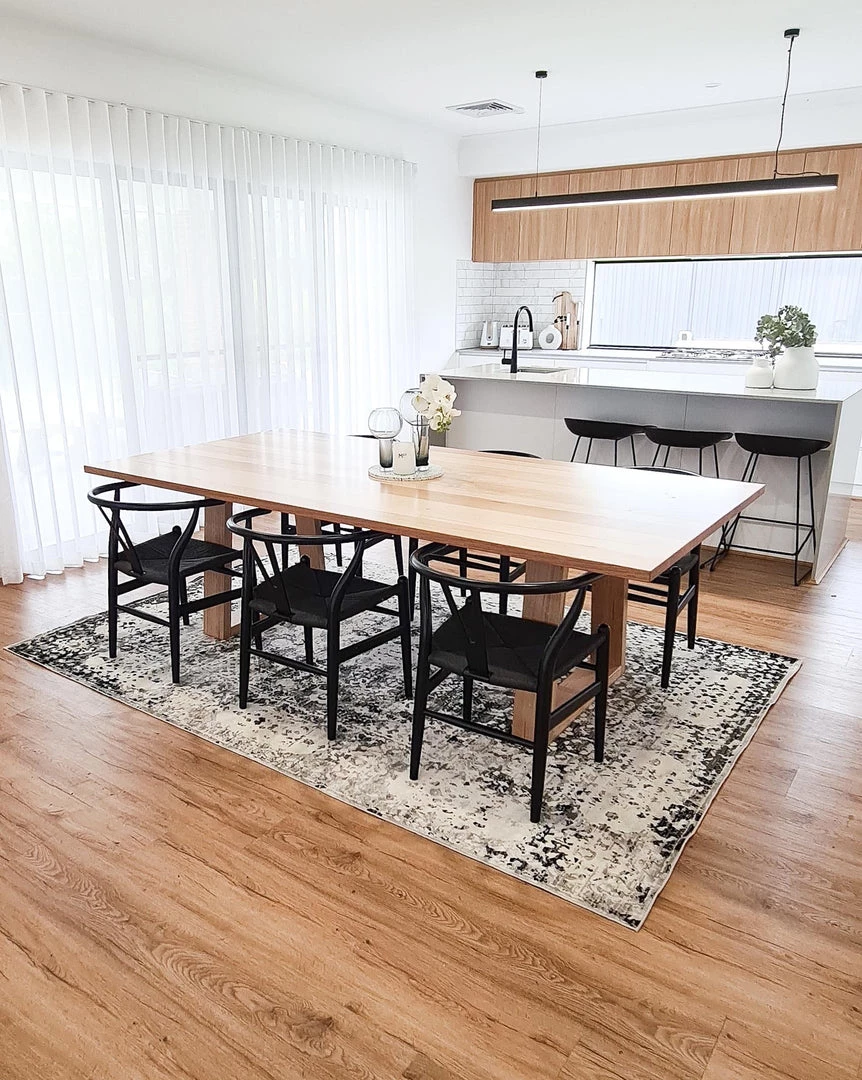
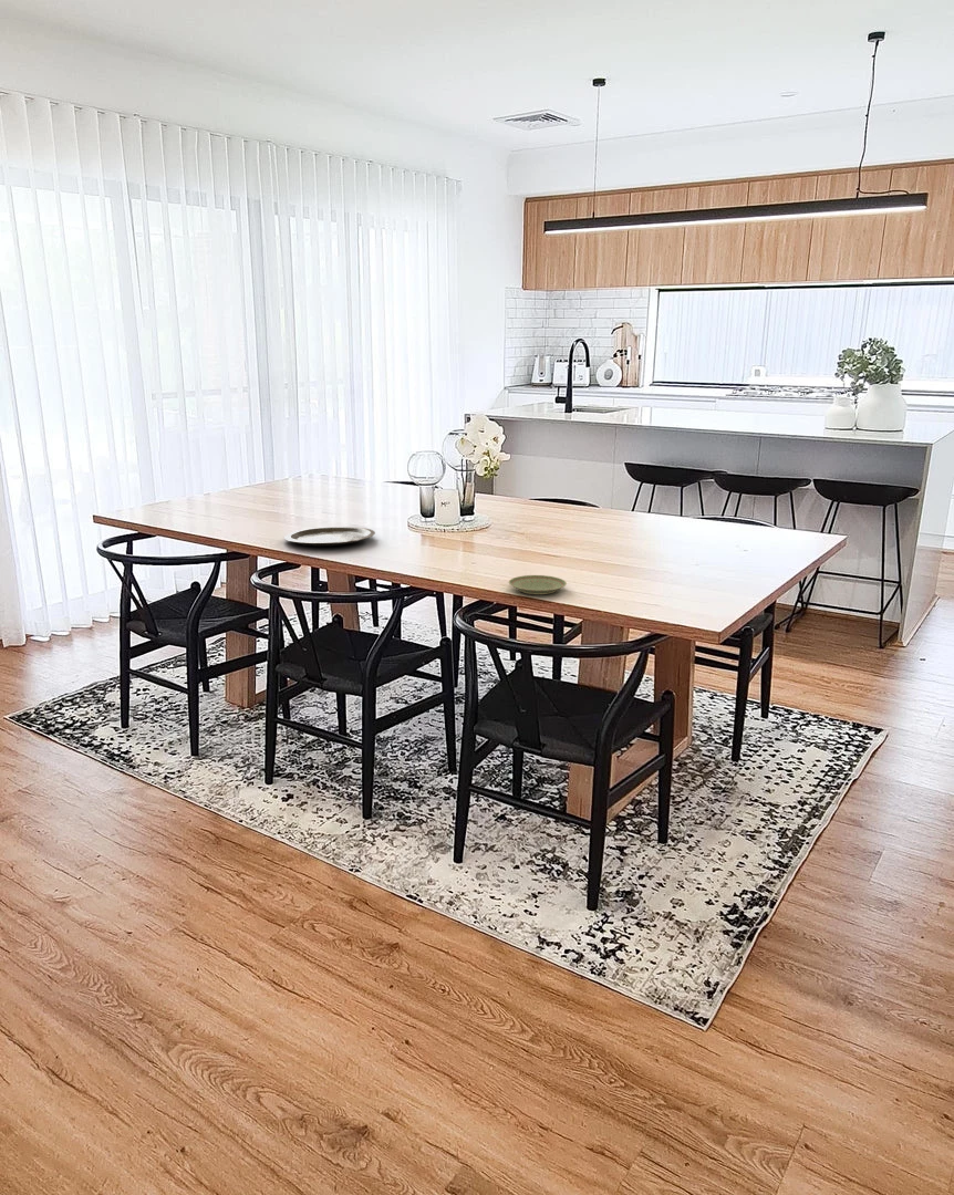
+ plate (537, 585)
+ plate (330, 536)
